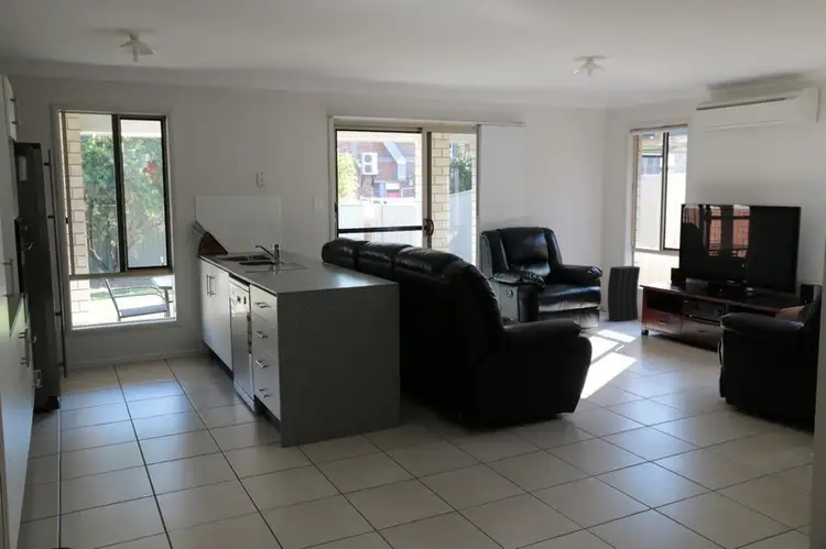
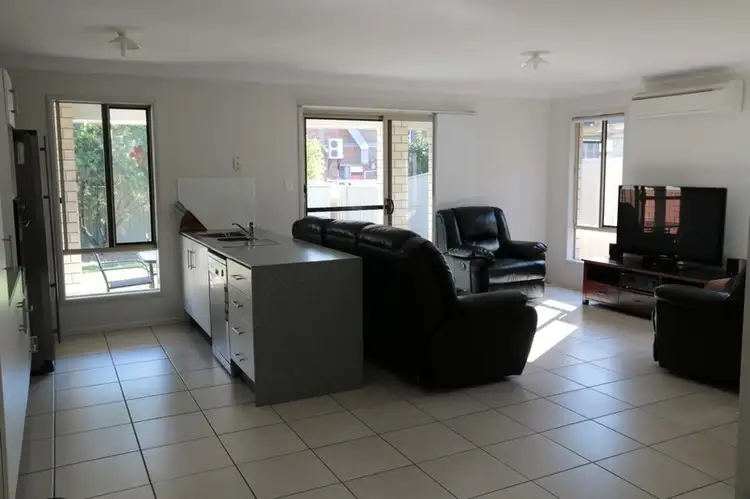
- speaker (623, 293)
